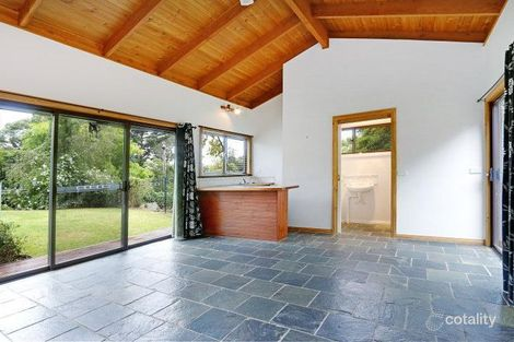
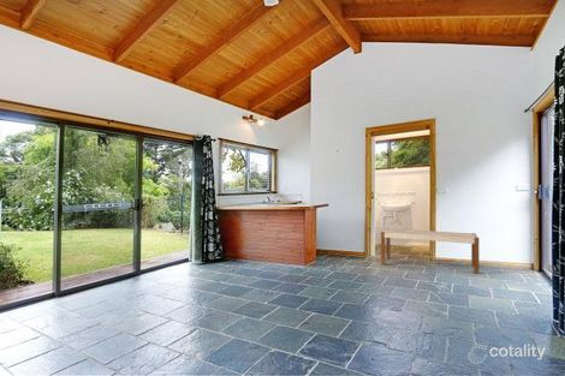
+ bench (427, 239)
